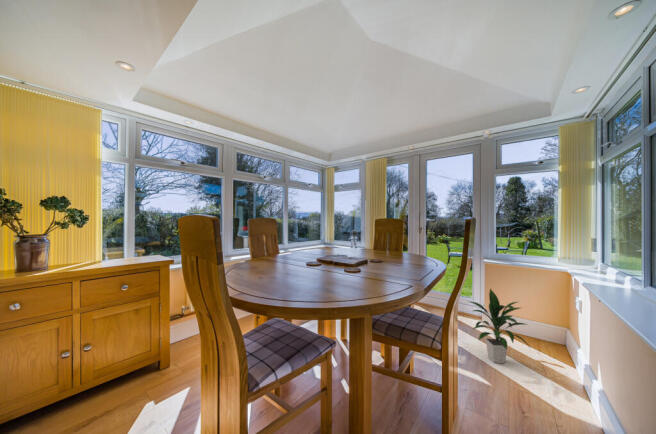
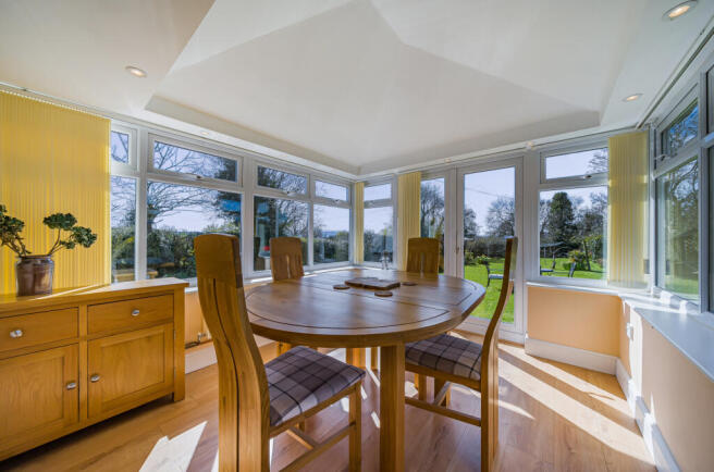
- indoor plant (499, 327)
